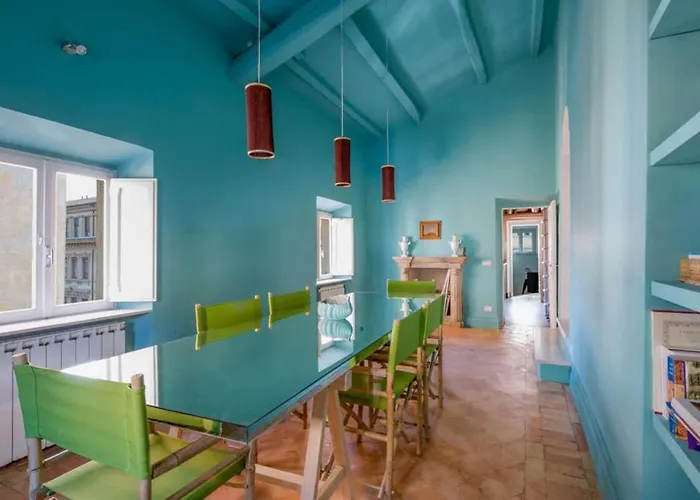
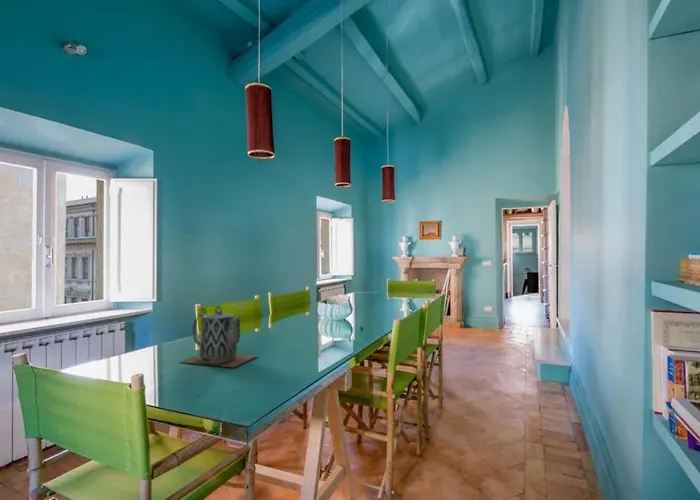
+ teapot (219, 332)
